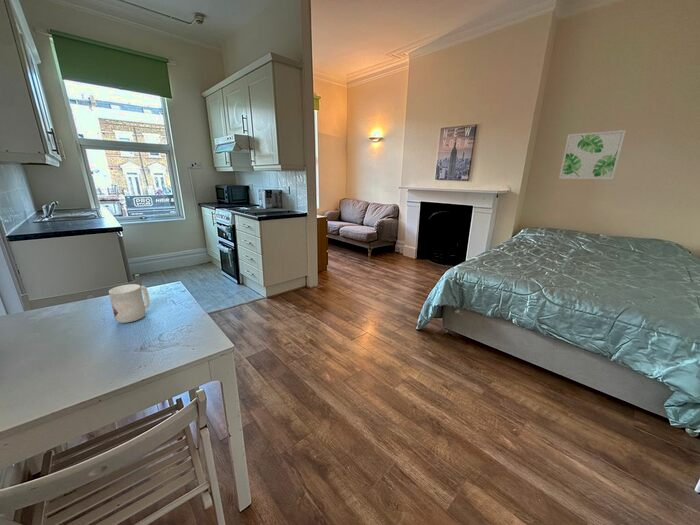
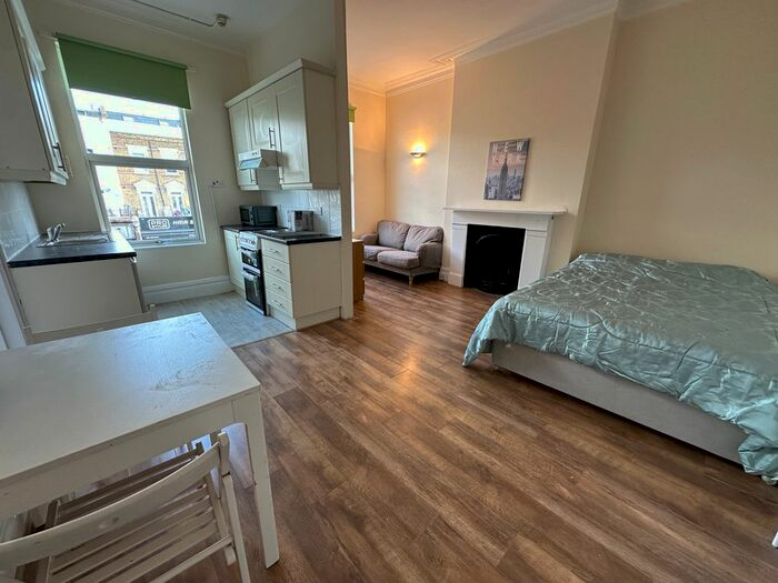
- wall art (590, 156)
- mug (130, 302)
